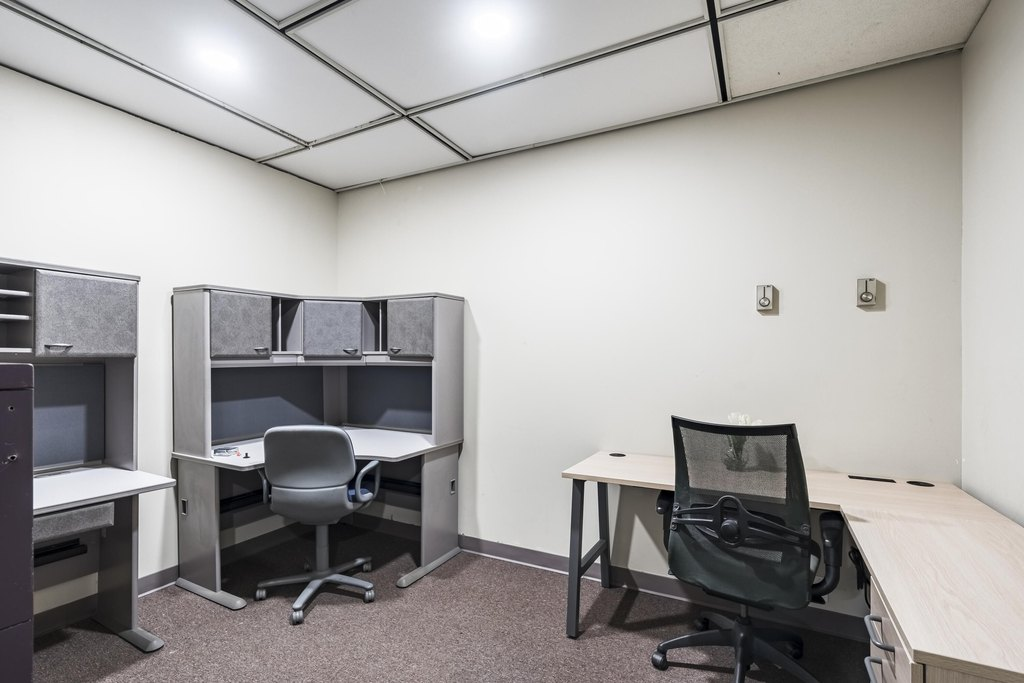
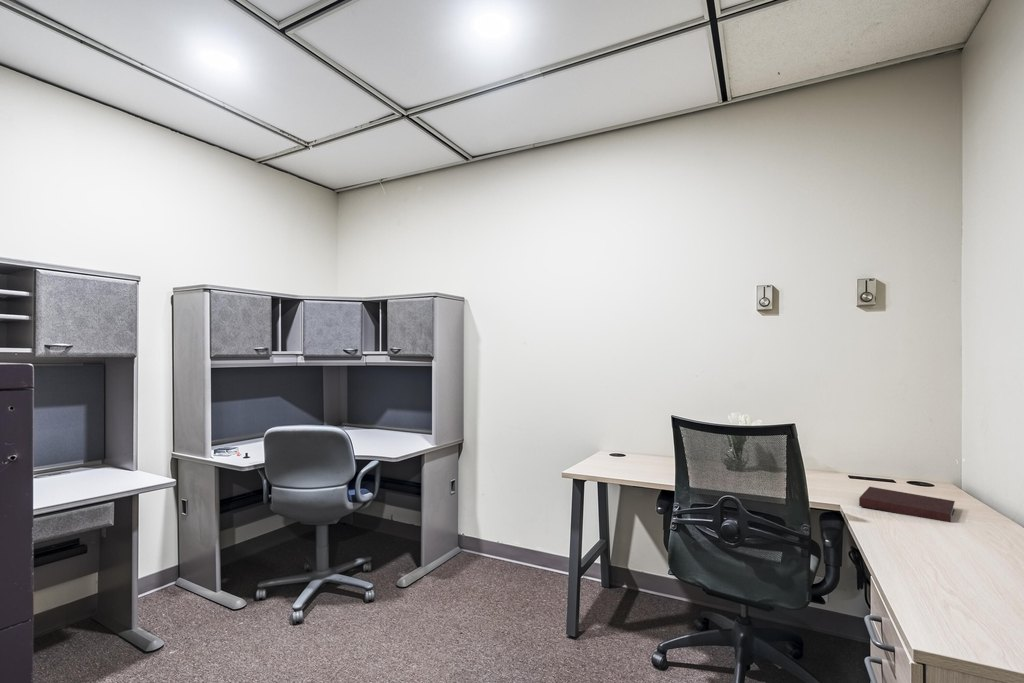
+ notebook (906, 503)
